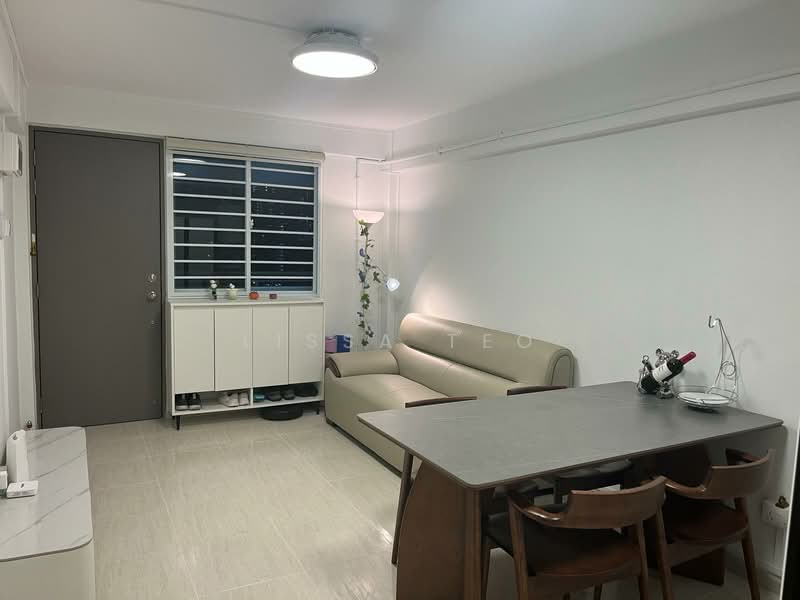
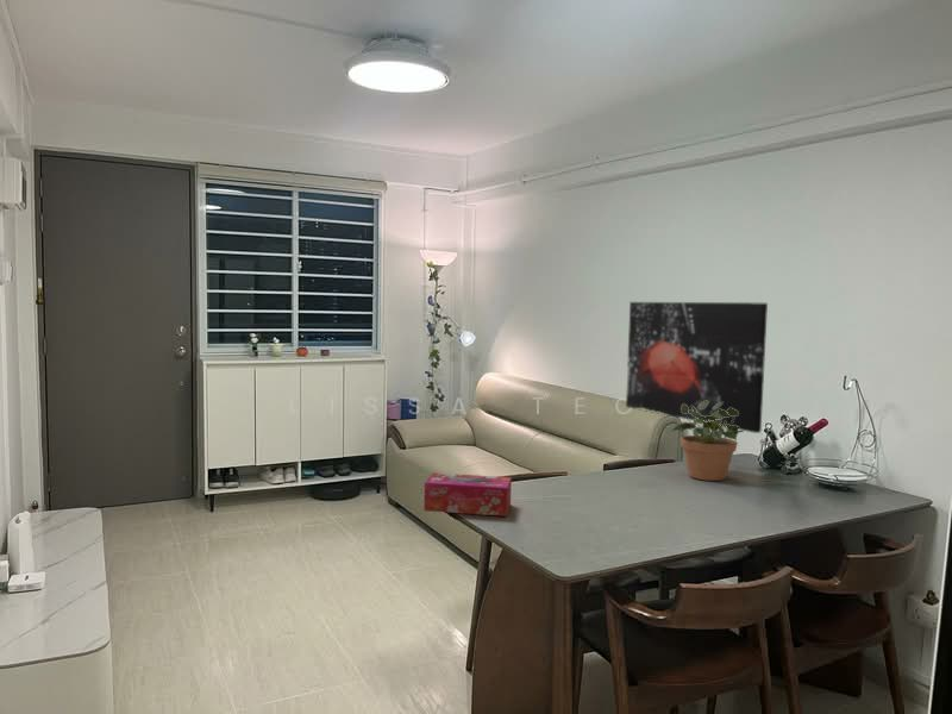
+ potted plant (706, 439)
+ wall art (688, 361)
+ tissue box (468, 493)
